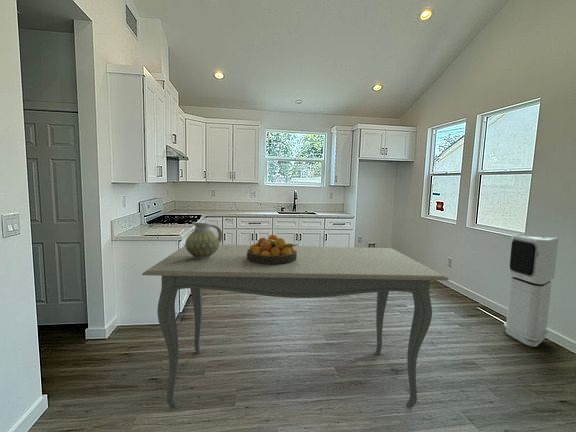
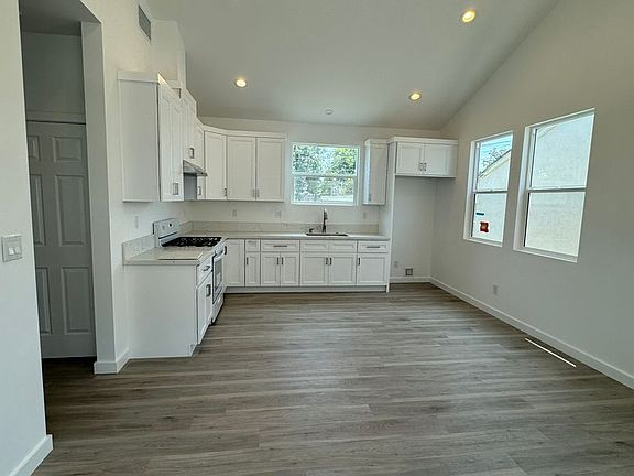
- pitcher (205, 238)
- air purifier (535, 288)
- fruit bowl (272, 247)
- dining table (292, 297)
